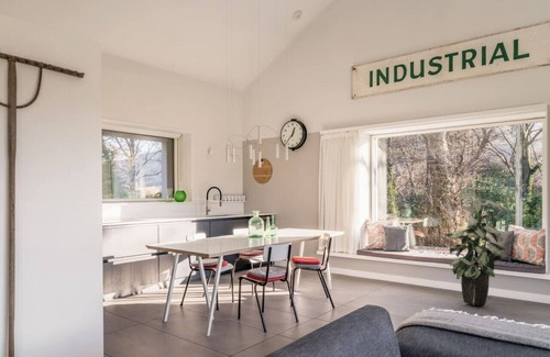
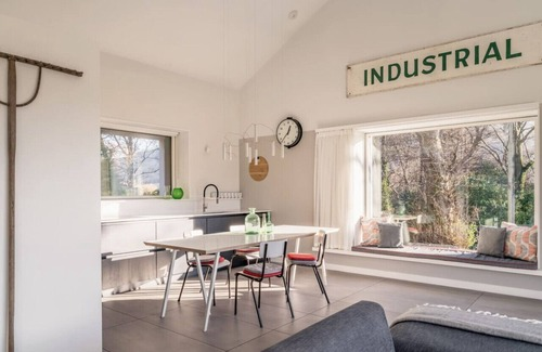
- indoor plant (473, 247)
